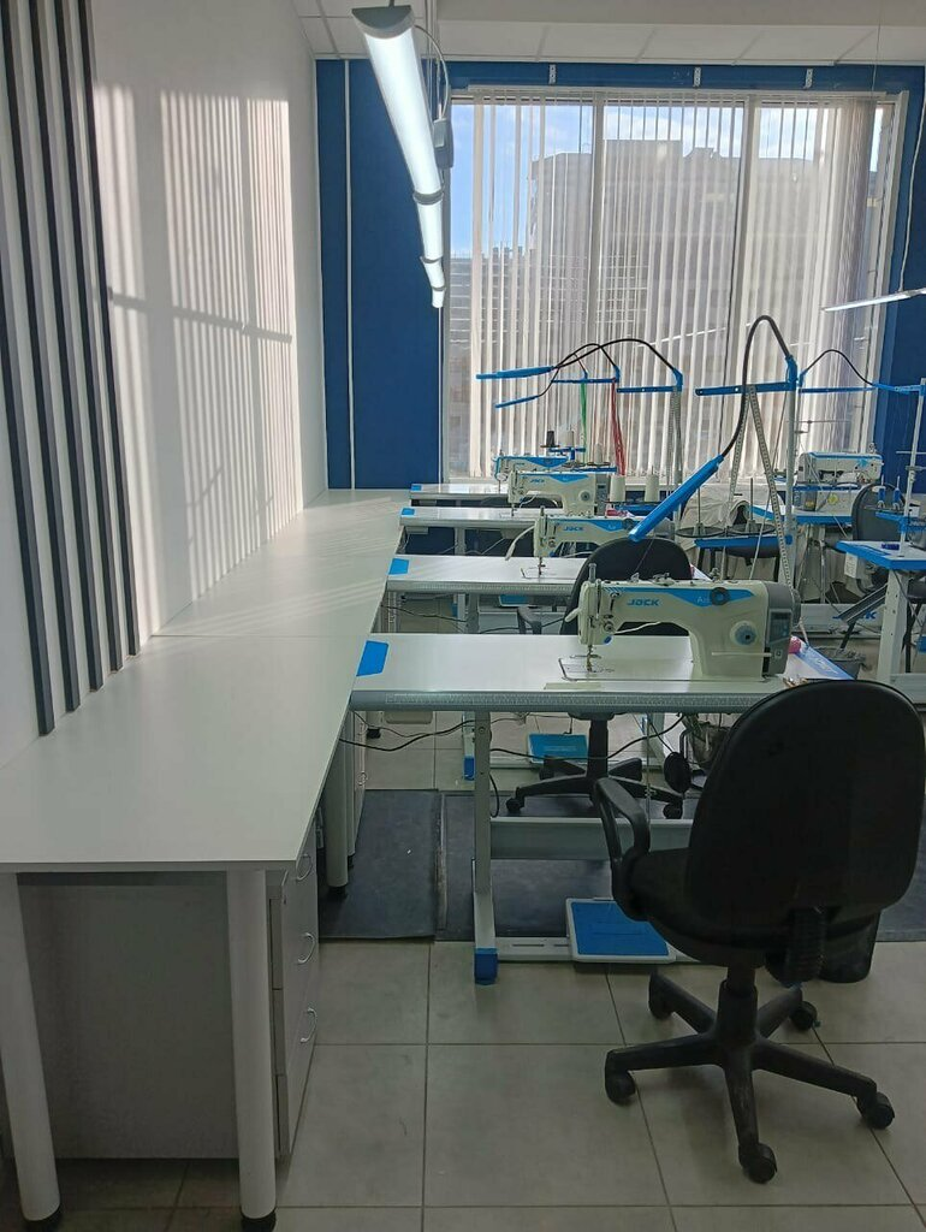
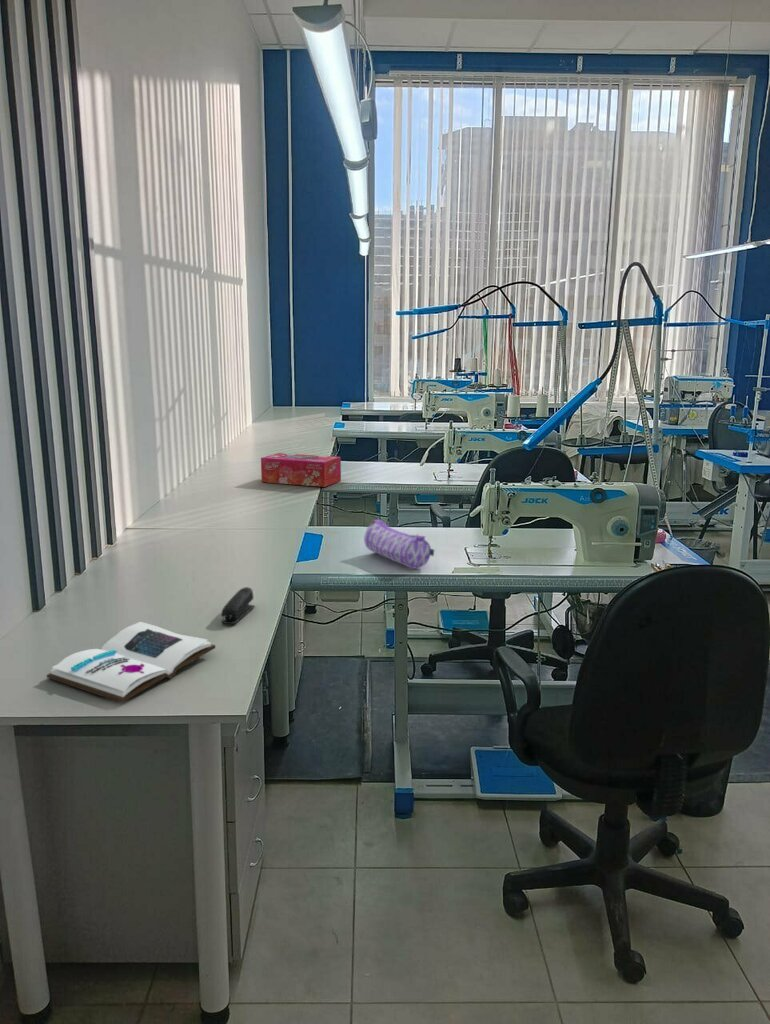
+ stapler (238, 604)
+ pencil case (396, 544)
+ book (133, 656)
+ tissue box (301, 469)
